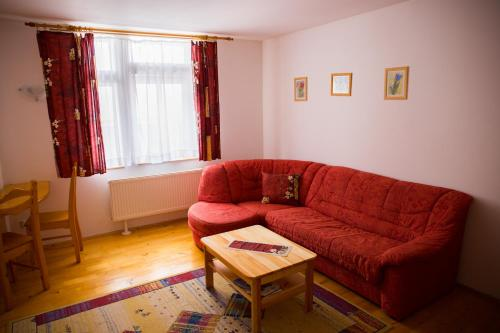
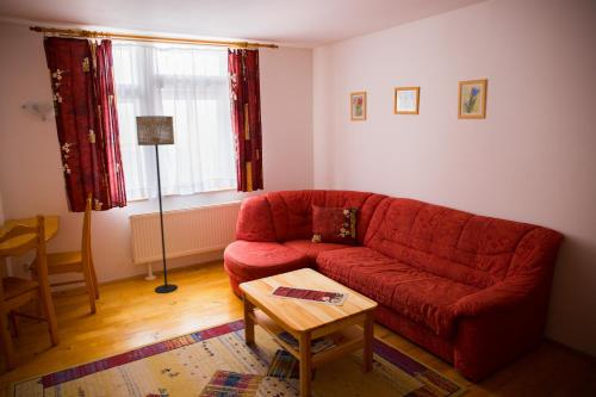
+ floor lamp (160, 205)
